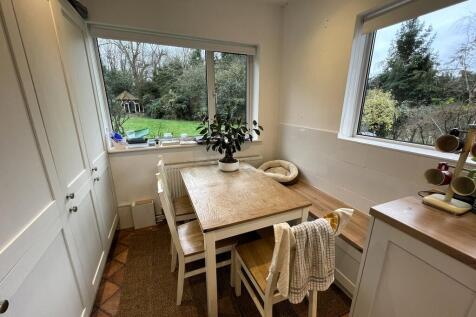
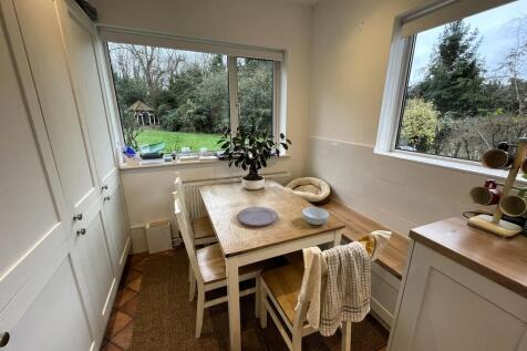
+ plate (257, 216)
+ cereal bowl (314, 217)
